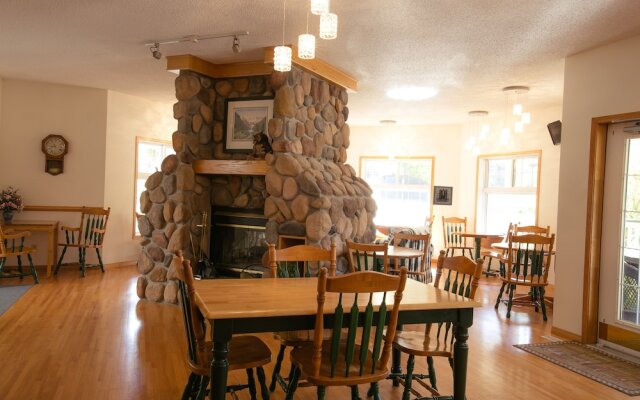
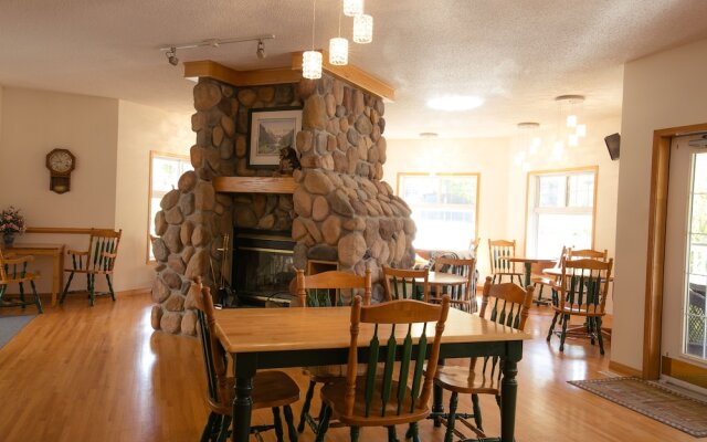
- wall art (442, 195)
